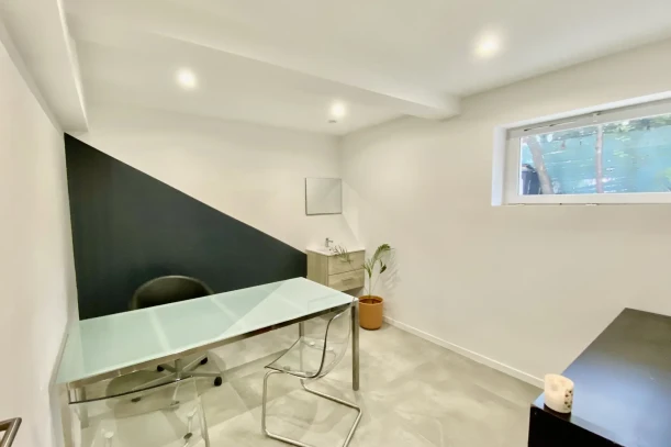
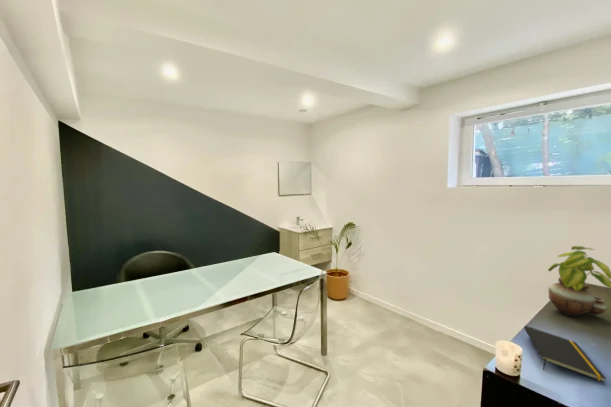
+ notepad (559, 350)
+ potted plant (579, 280)
